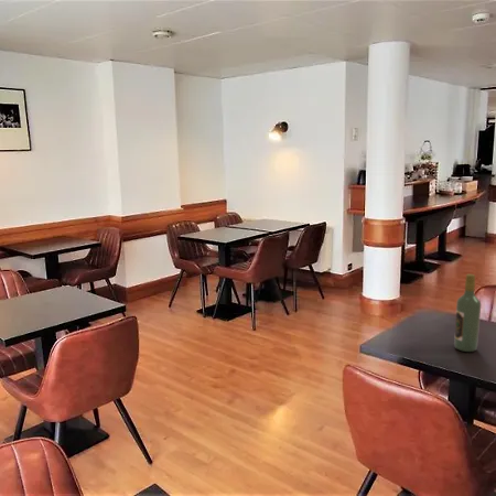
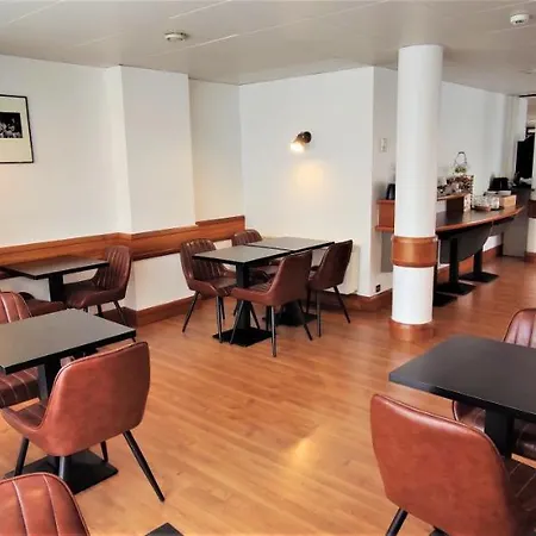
- wine bottle (467, 312)
